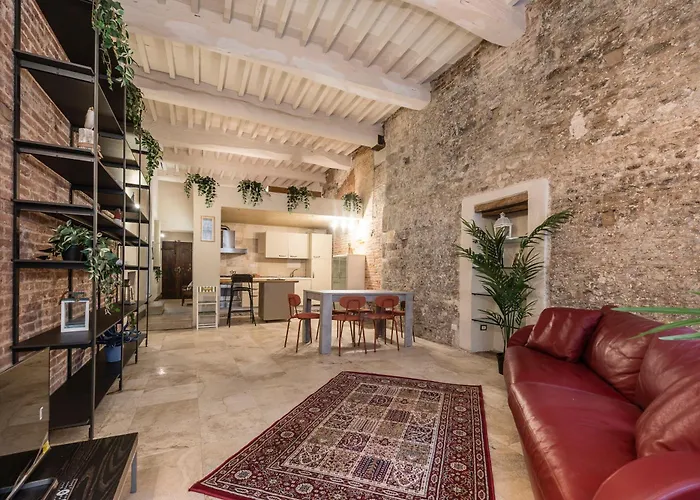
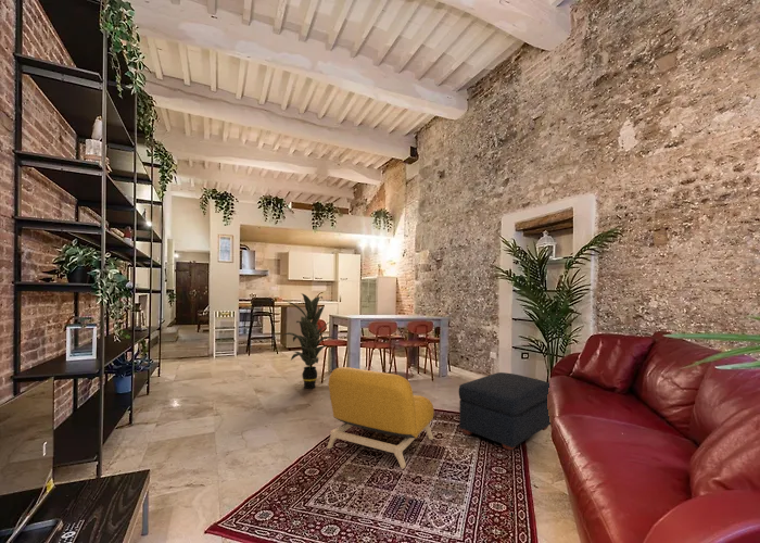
+ armchair (382, 403)
+ ottoman (506, 405)
+ indoor plant (306, 339)
